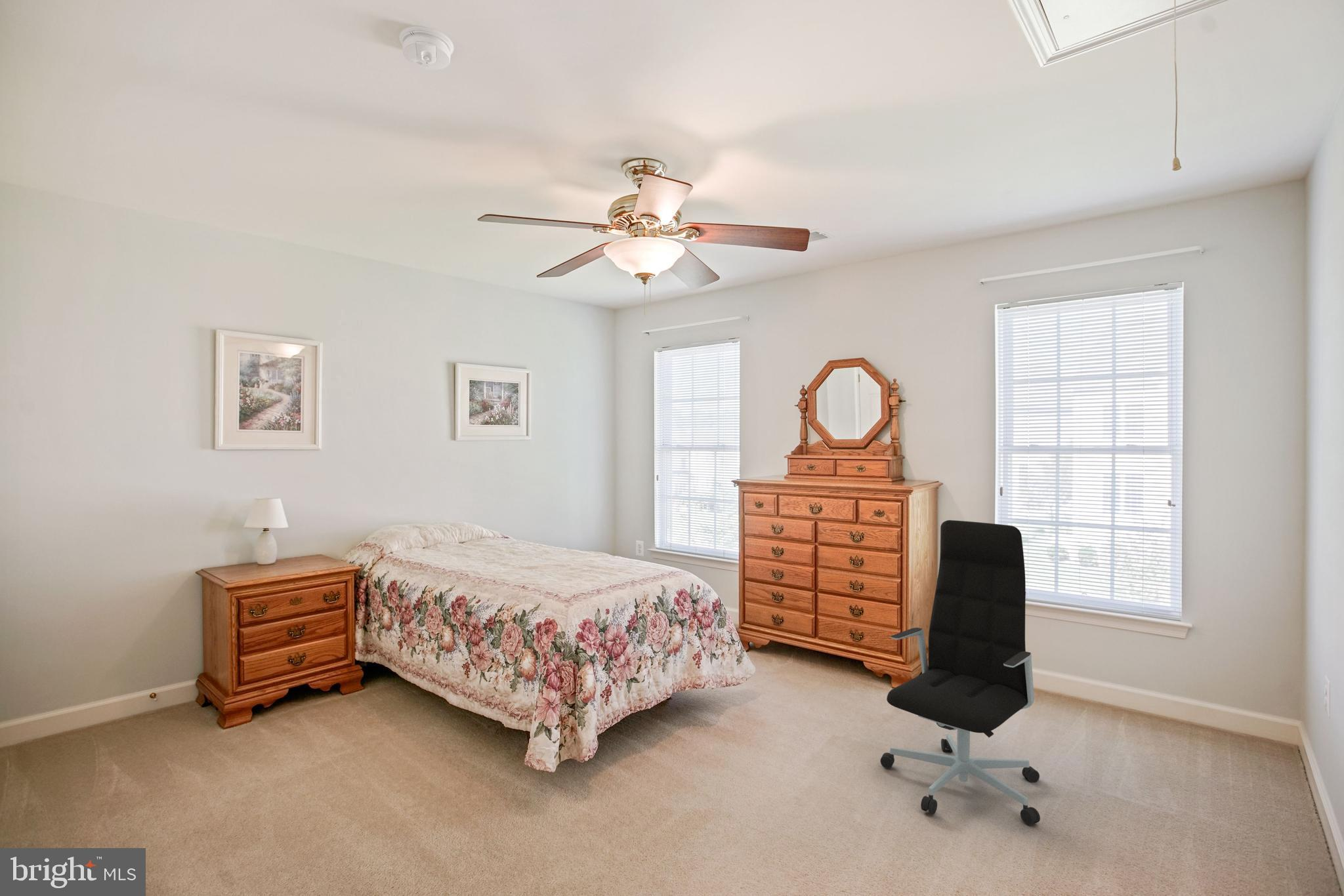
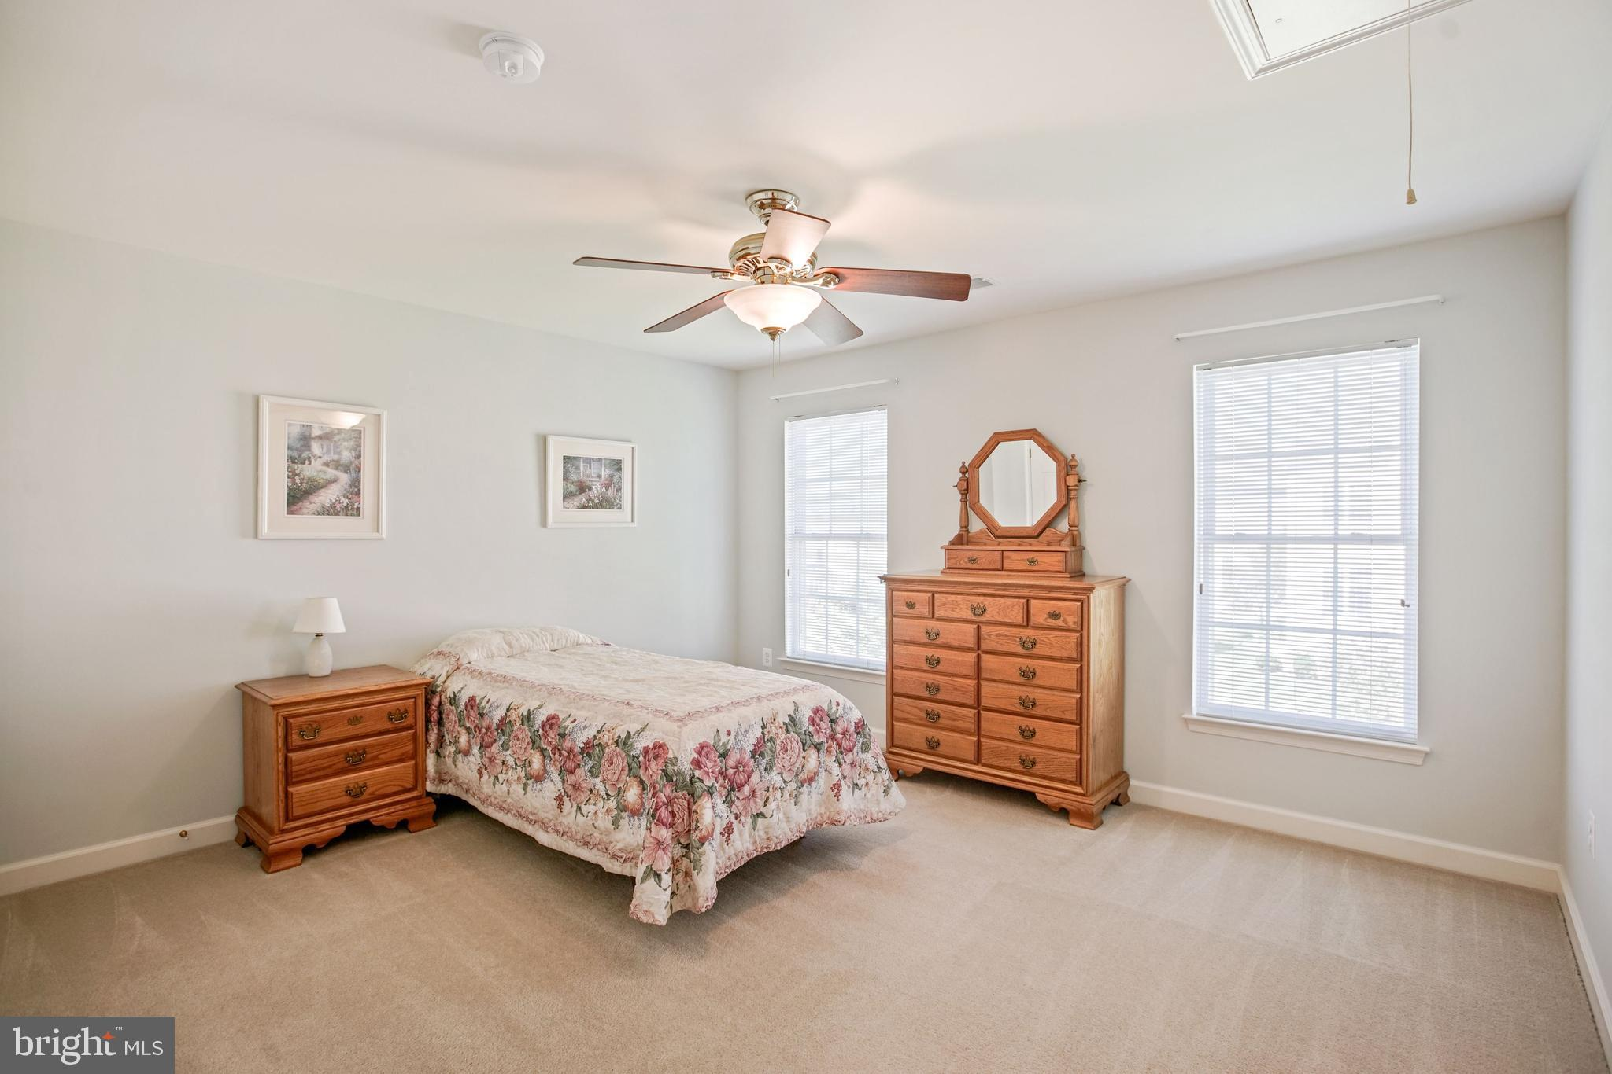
- office chair (961, 656)
